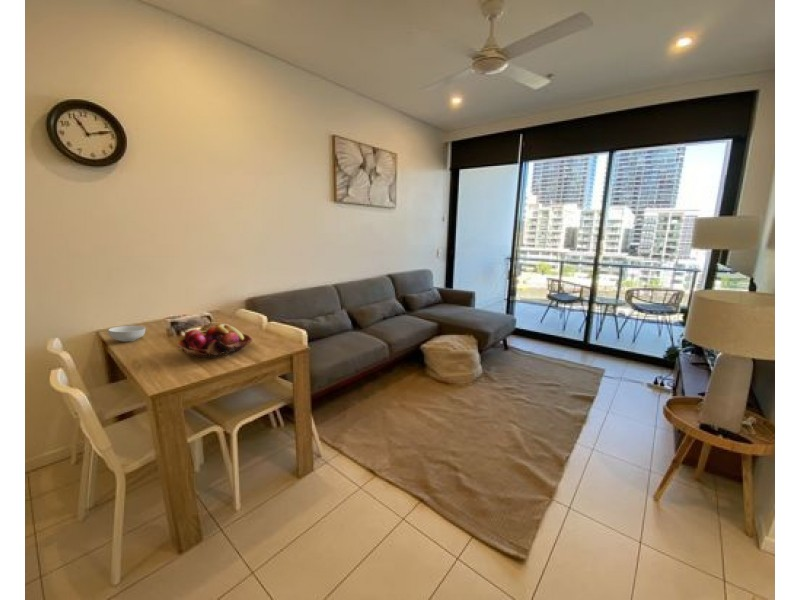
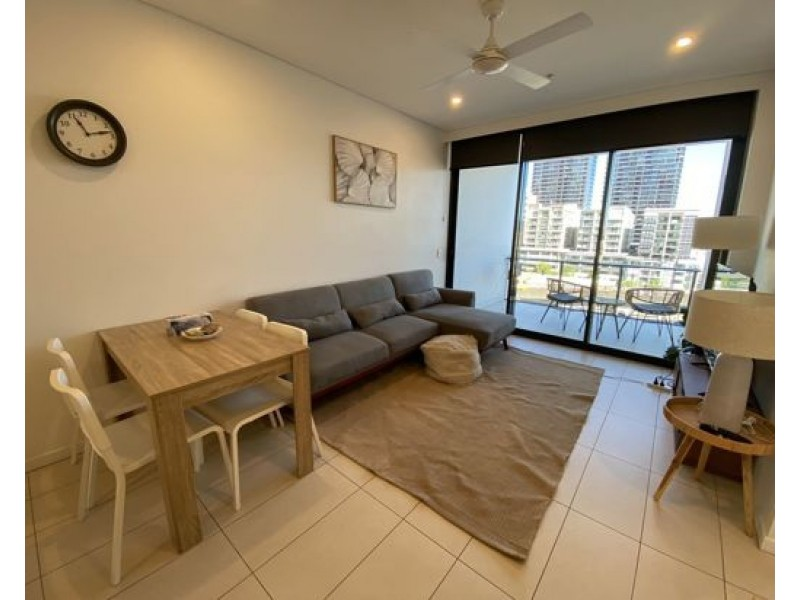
- cereal bowl (127, 334)
- fruit basket (217, 339)
